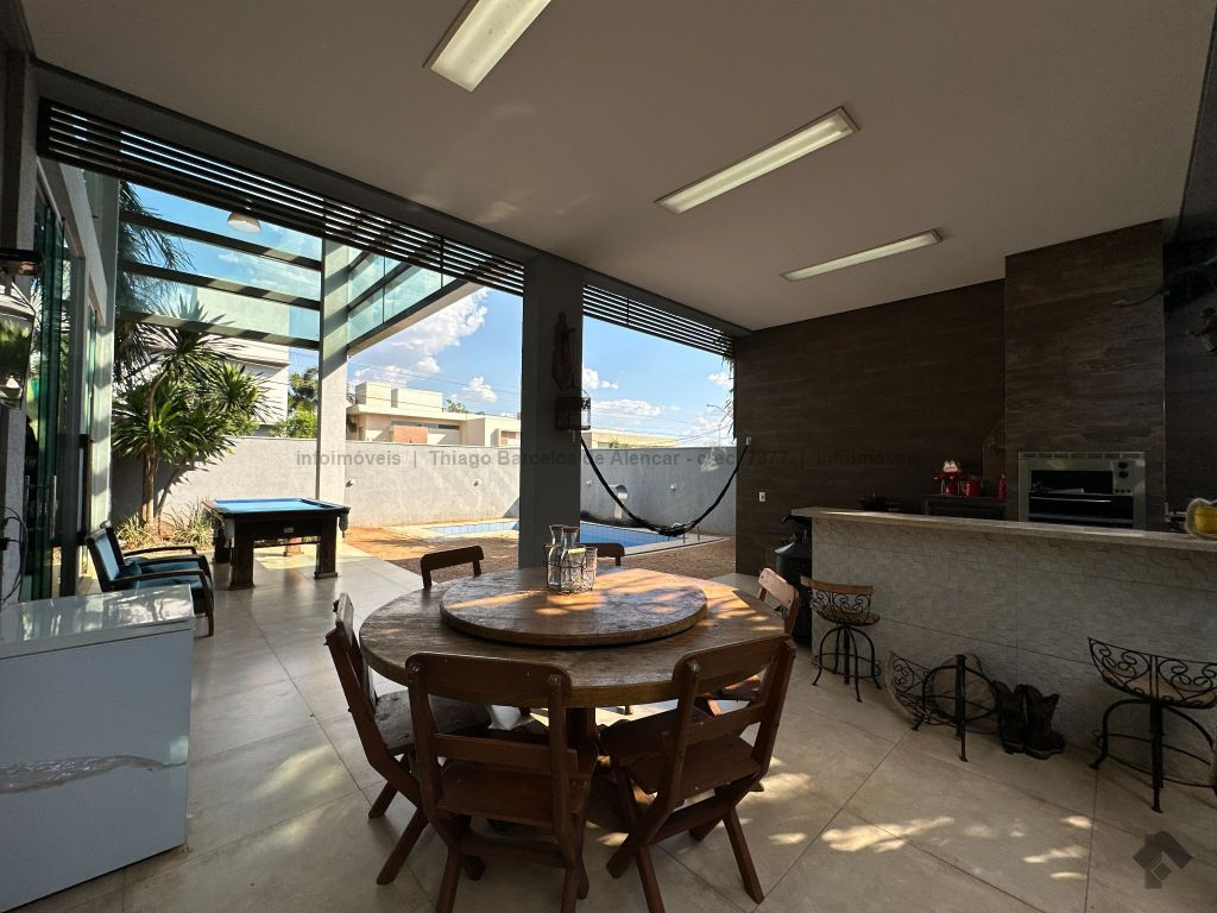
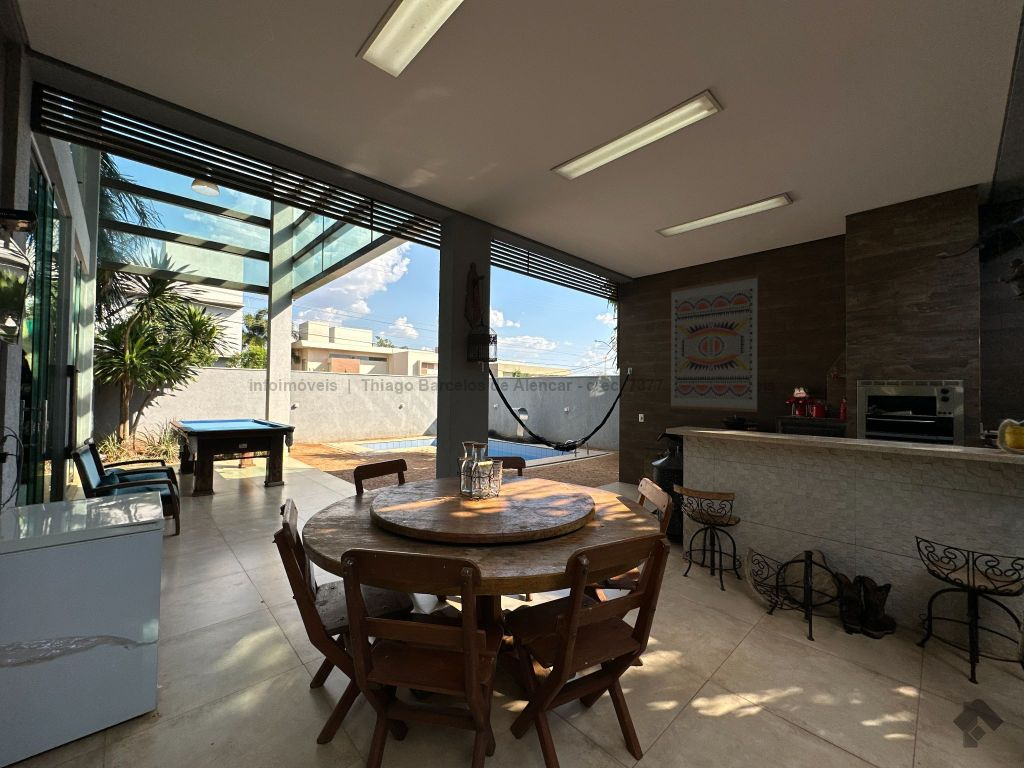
+ wall art (711, 346)
